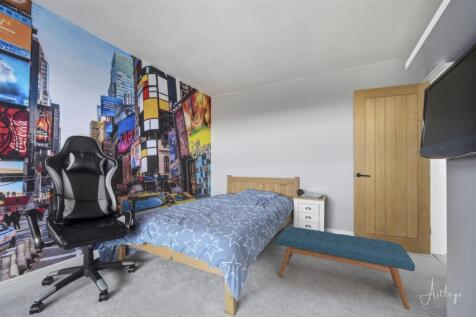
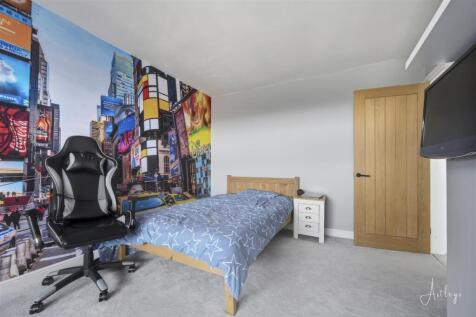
- bench (336, 259)
